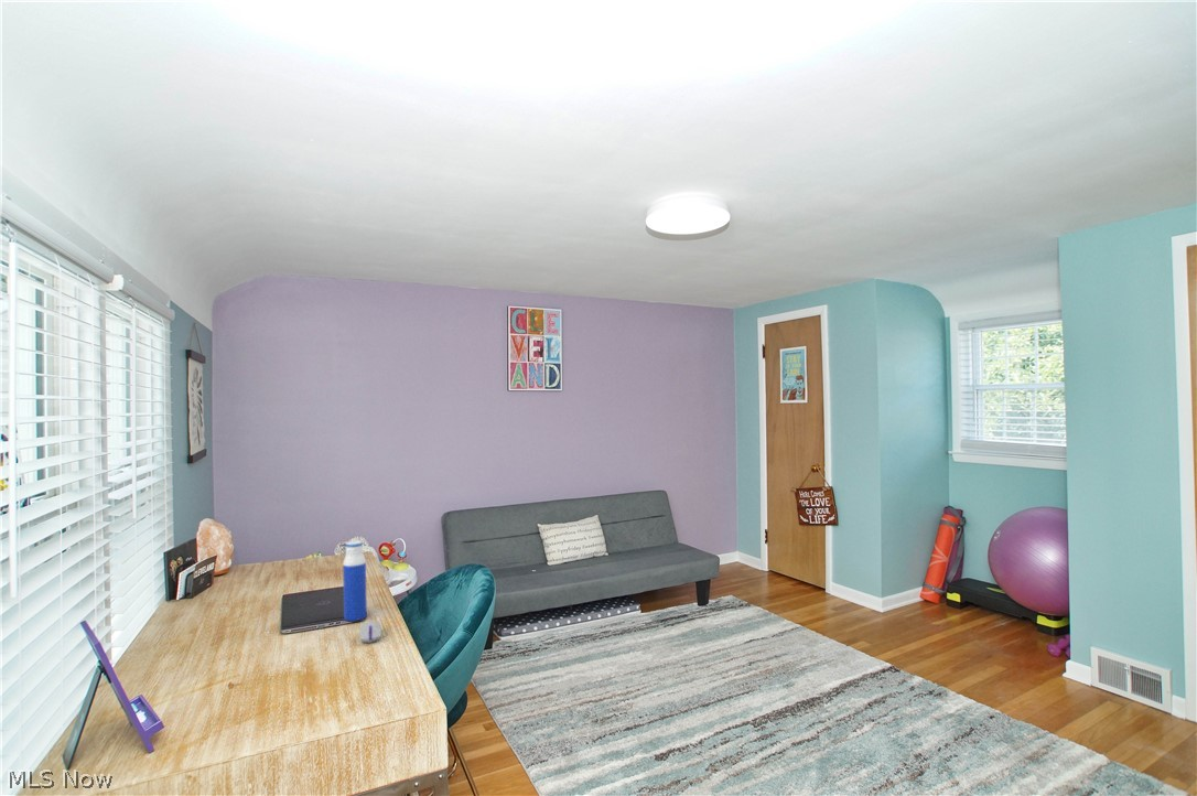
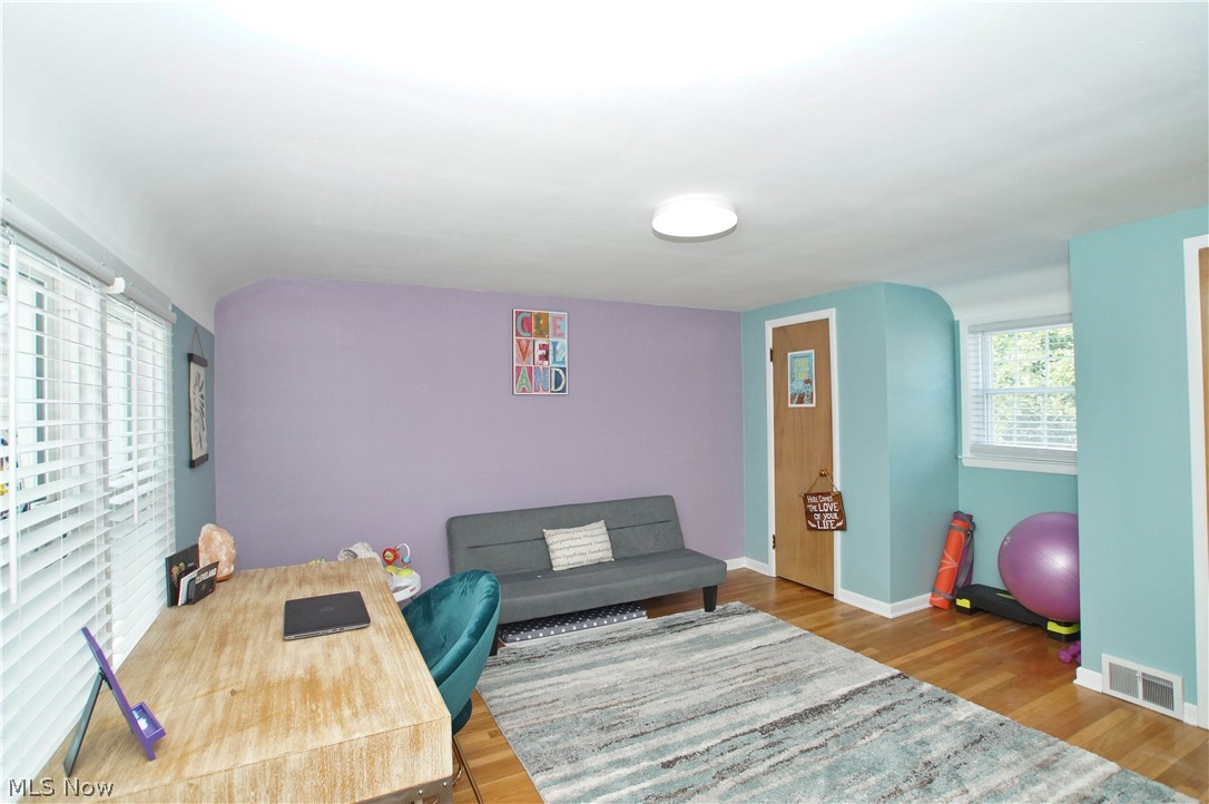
- water bottle (354, 580)
- computer mouse (370, 630)
